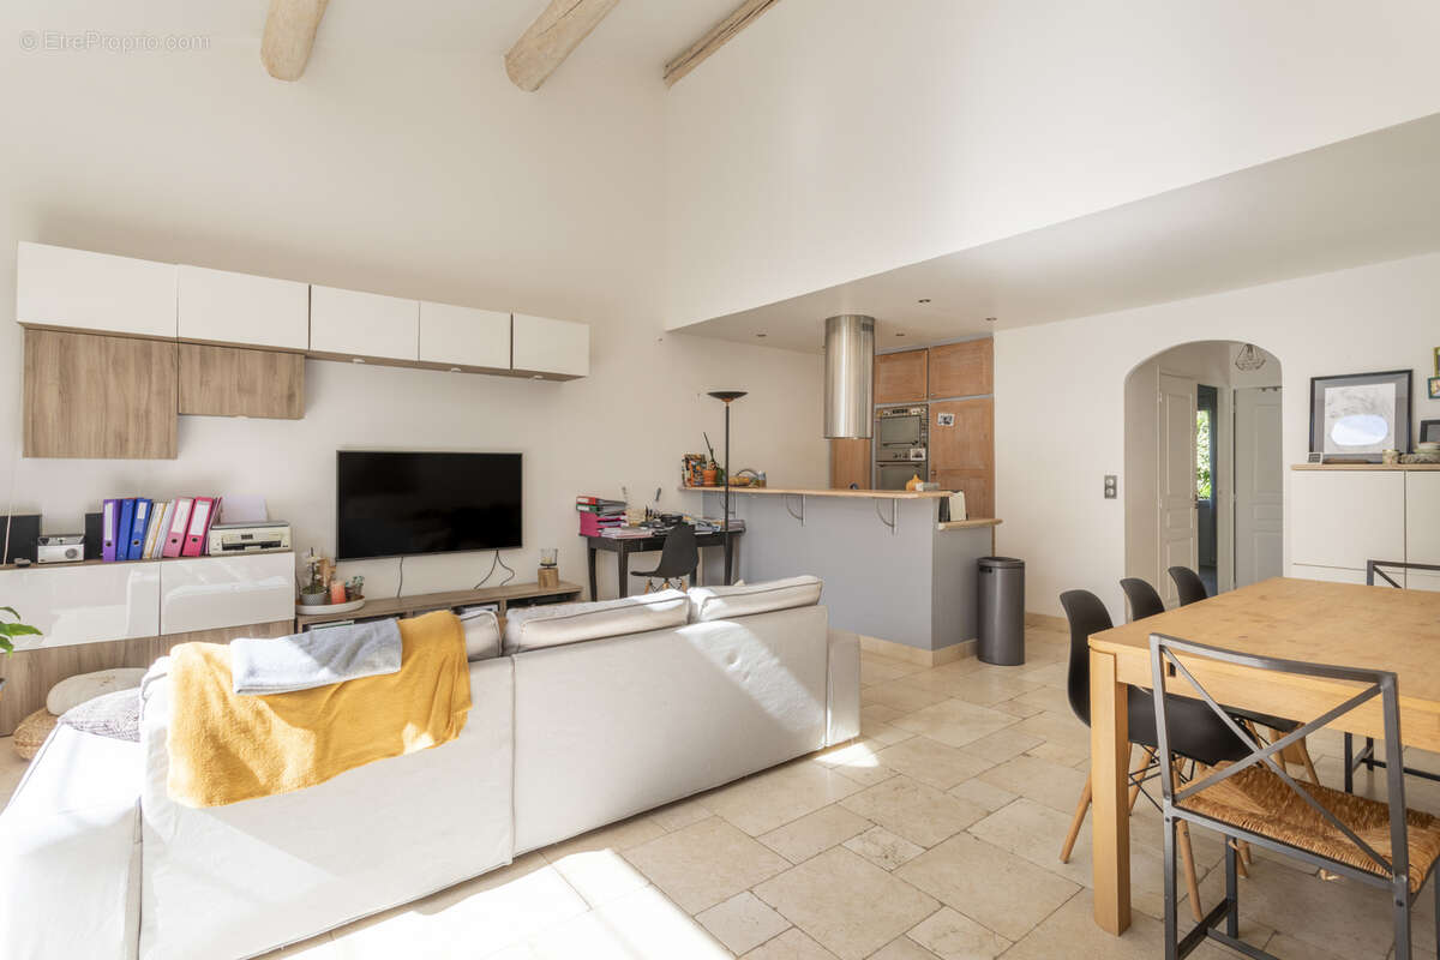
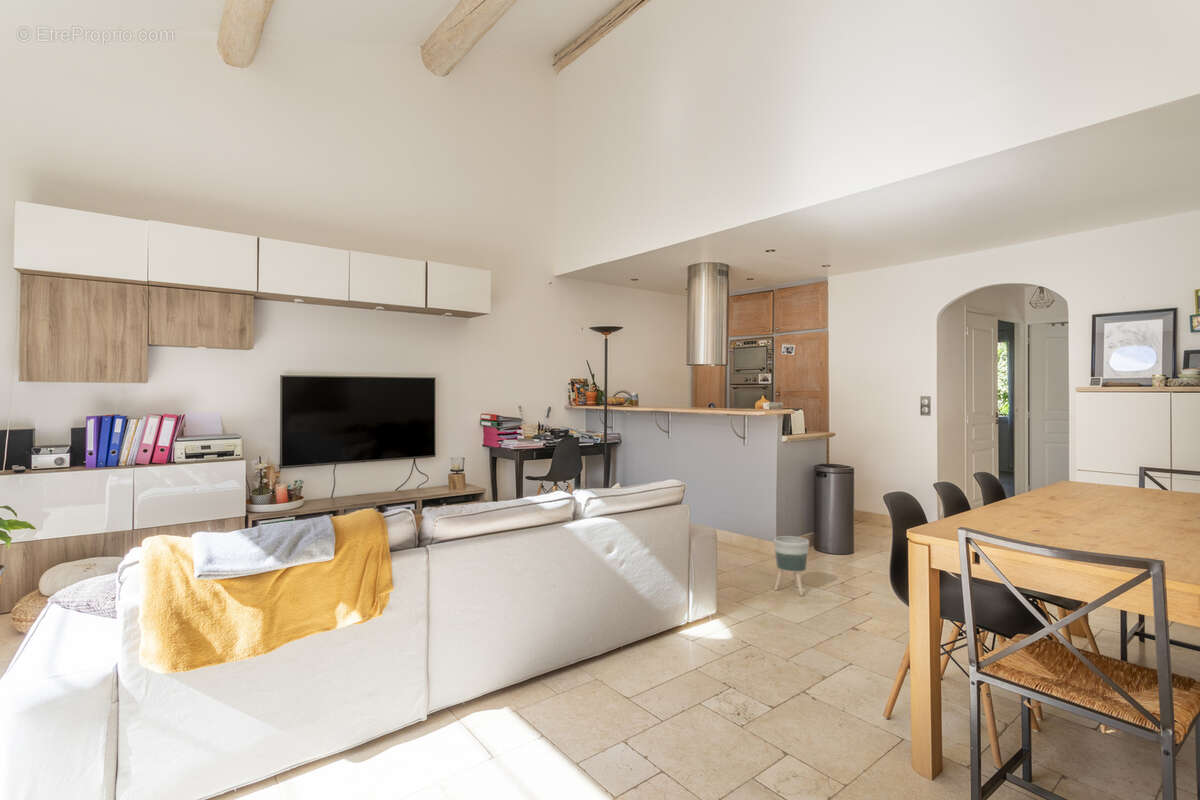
+ planter (791, 565)
